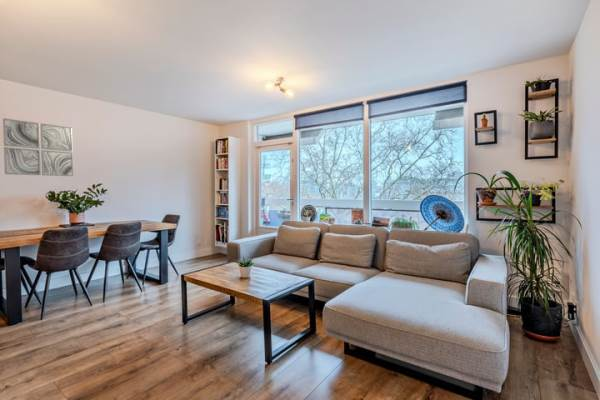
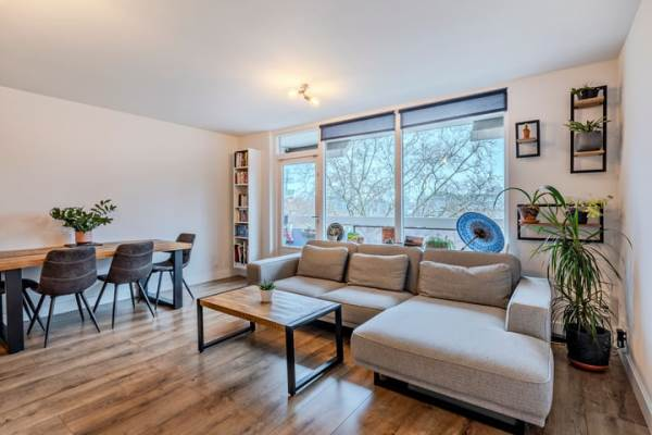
- wall art (41, 148)
